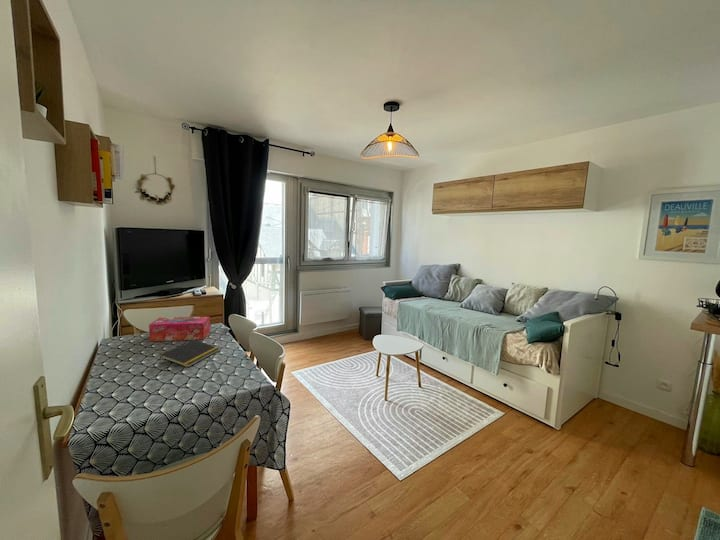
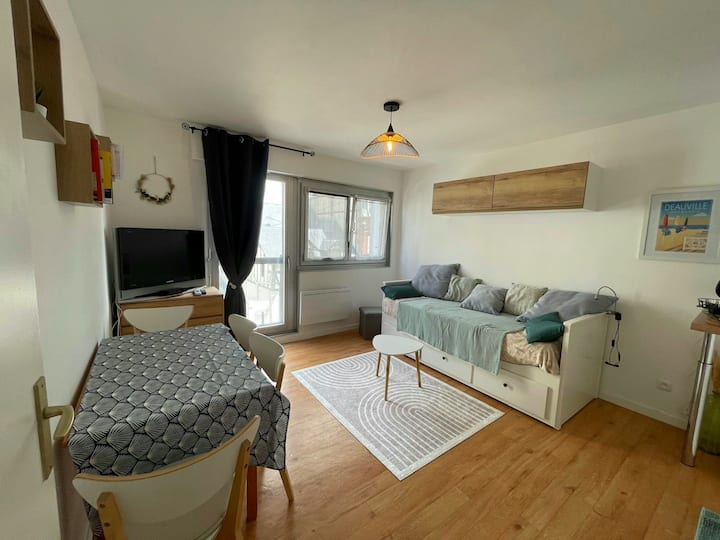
- notepad (191, 352)
- tissue box (181, 328)
